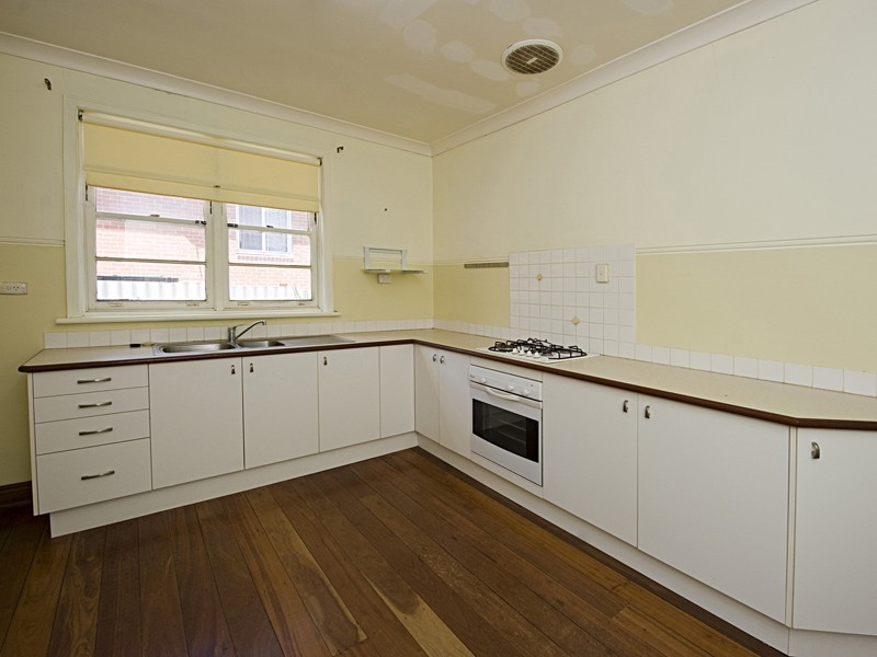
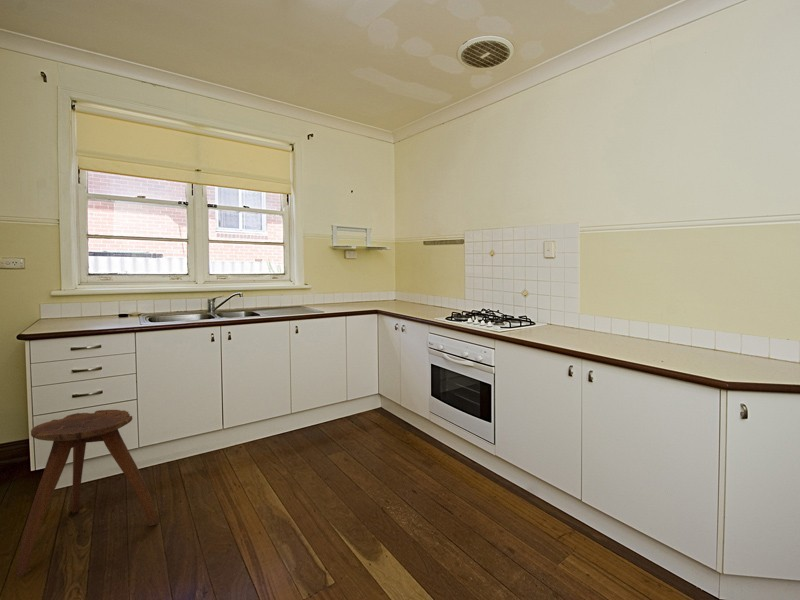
+ stool (81, 478)
